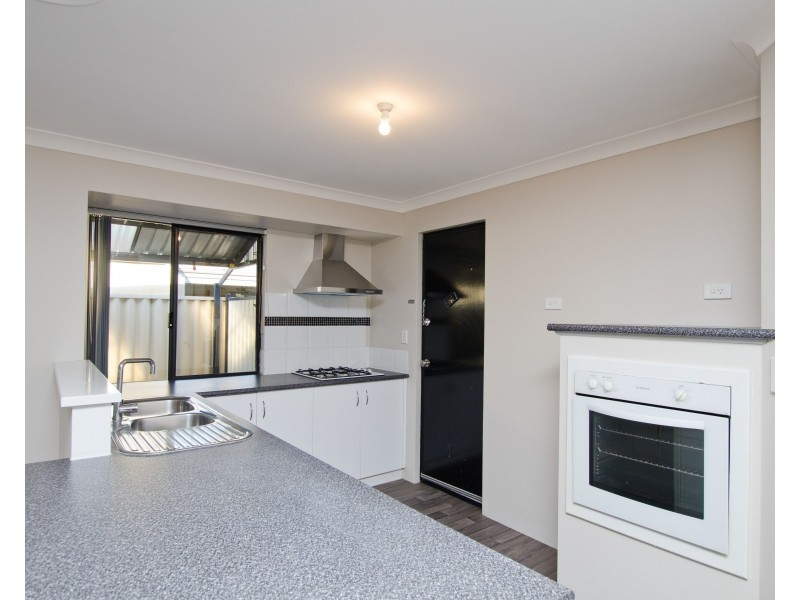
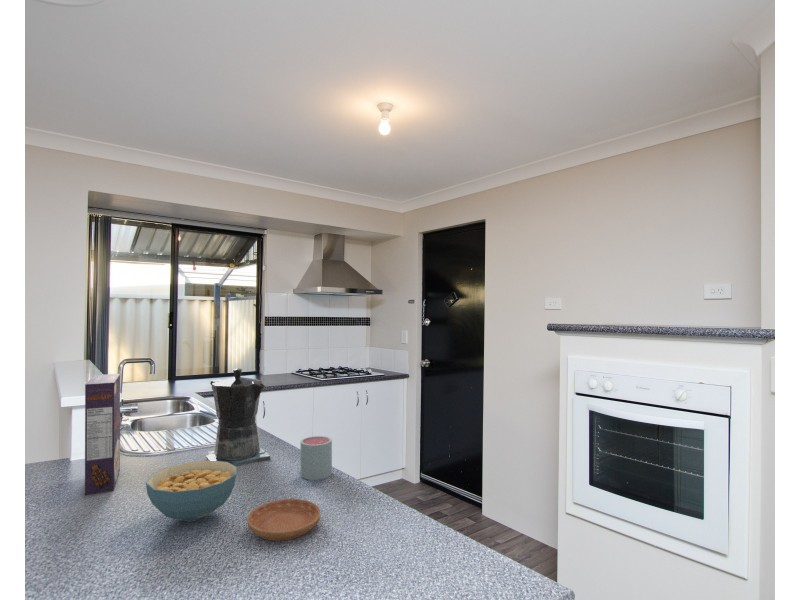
+ cereal box (103, 430)
+ cereal bowl (193, 495)
+ saucer (284, 520)
+ coffee maker (236, 412)
+ mug (313, 455)
